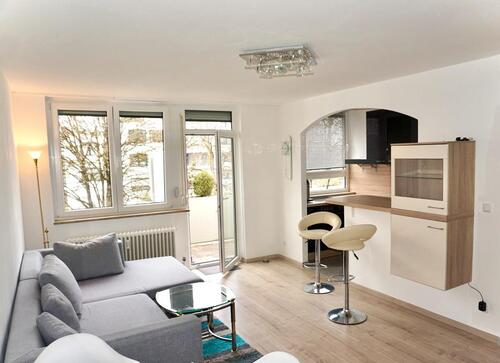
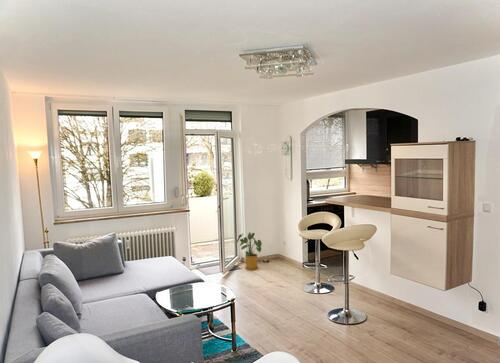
+ house plant (249, 251)
